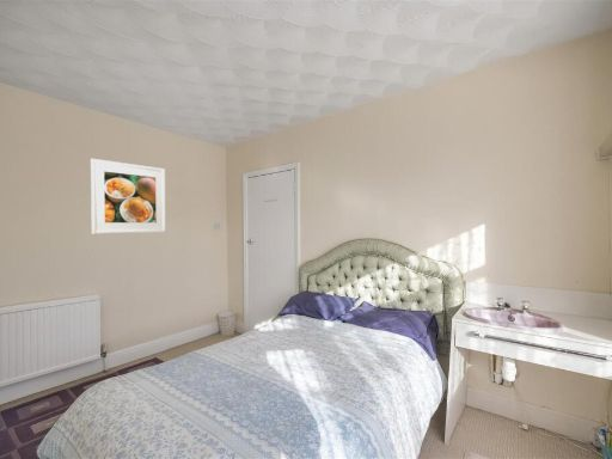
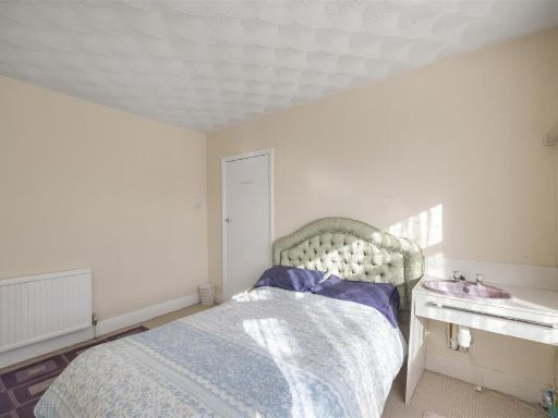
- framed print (131, 198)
